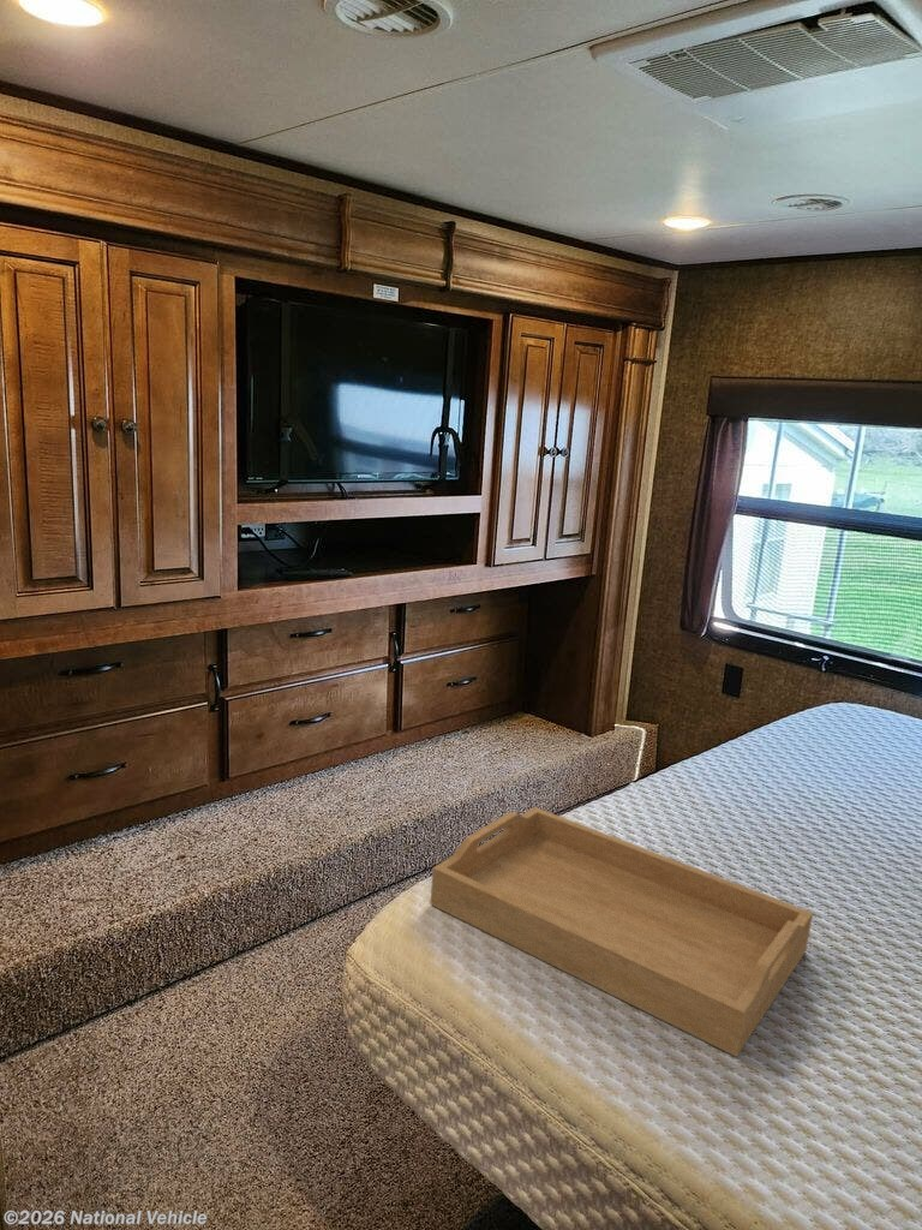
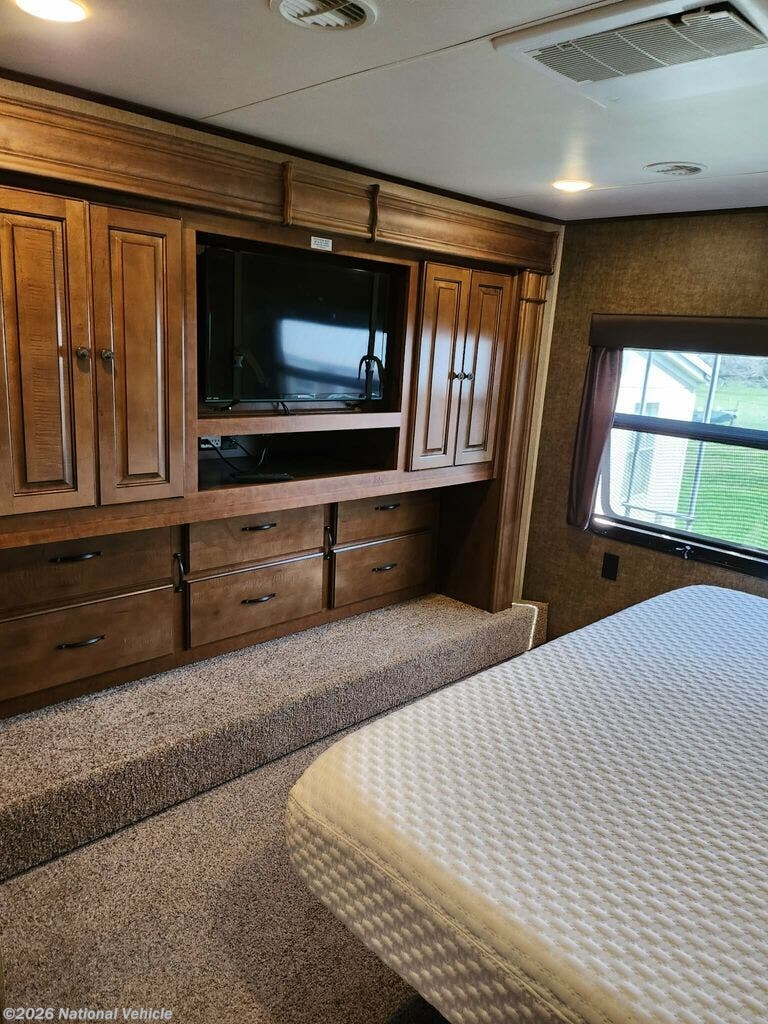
- serving tray (617, 902)
